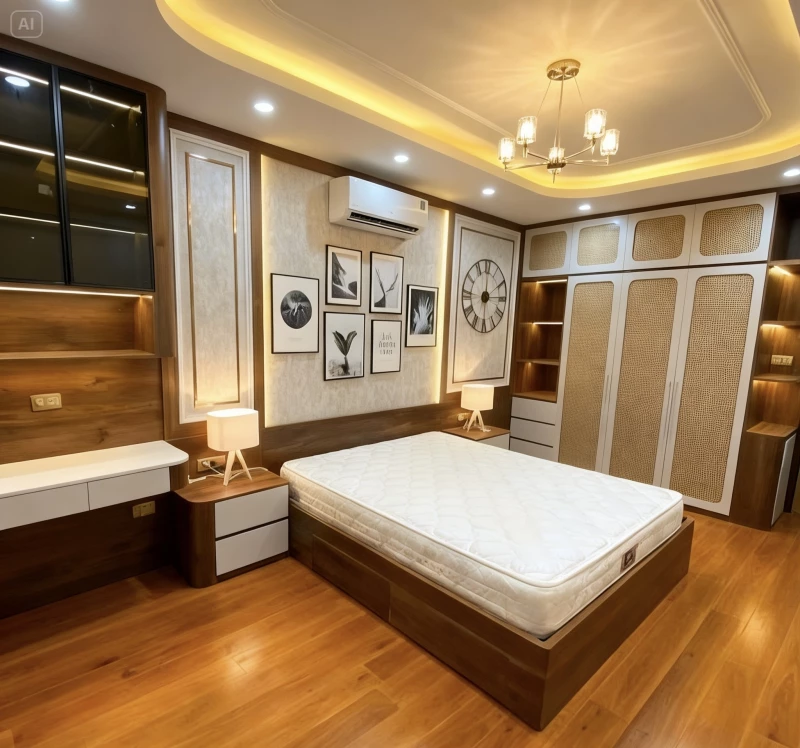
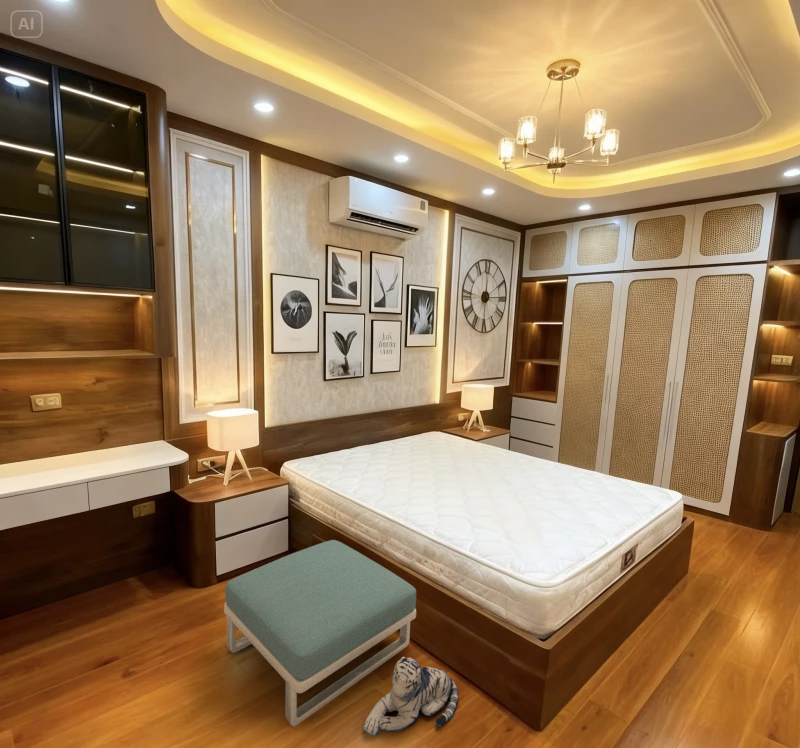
+ footstool (320, 612)
+ plush toy (415, 686)
